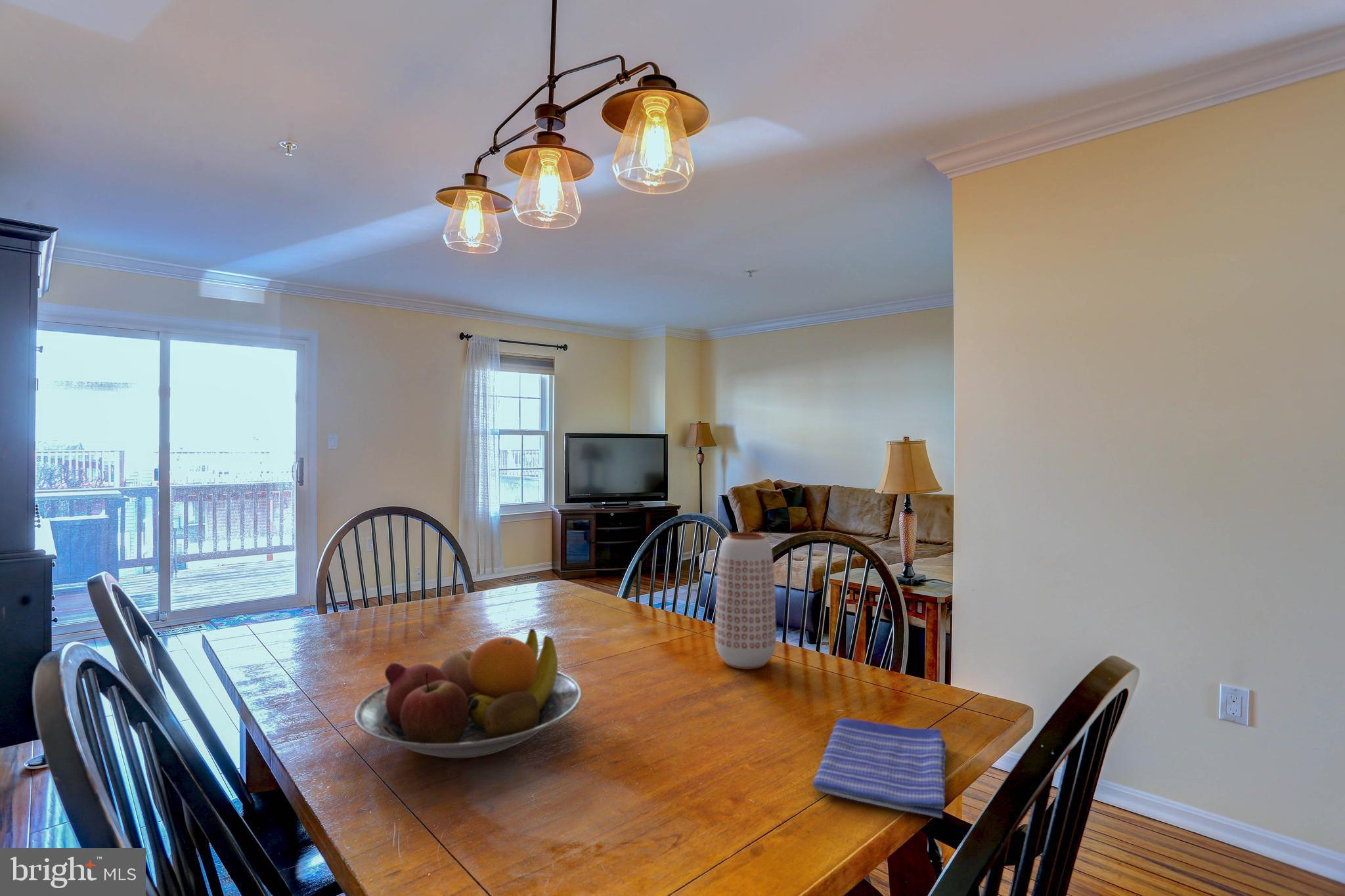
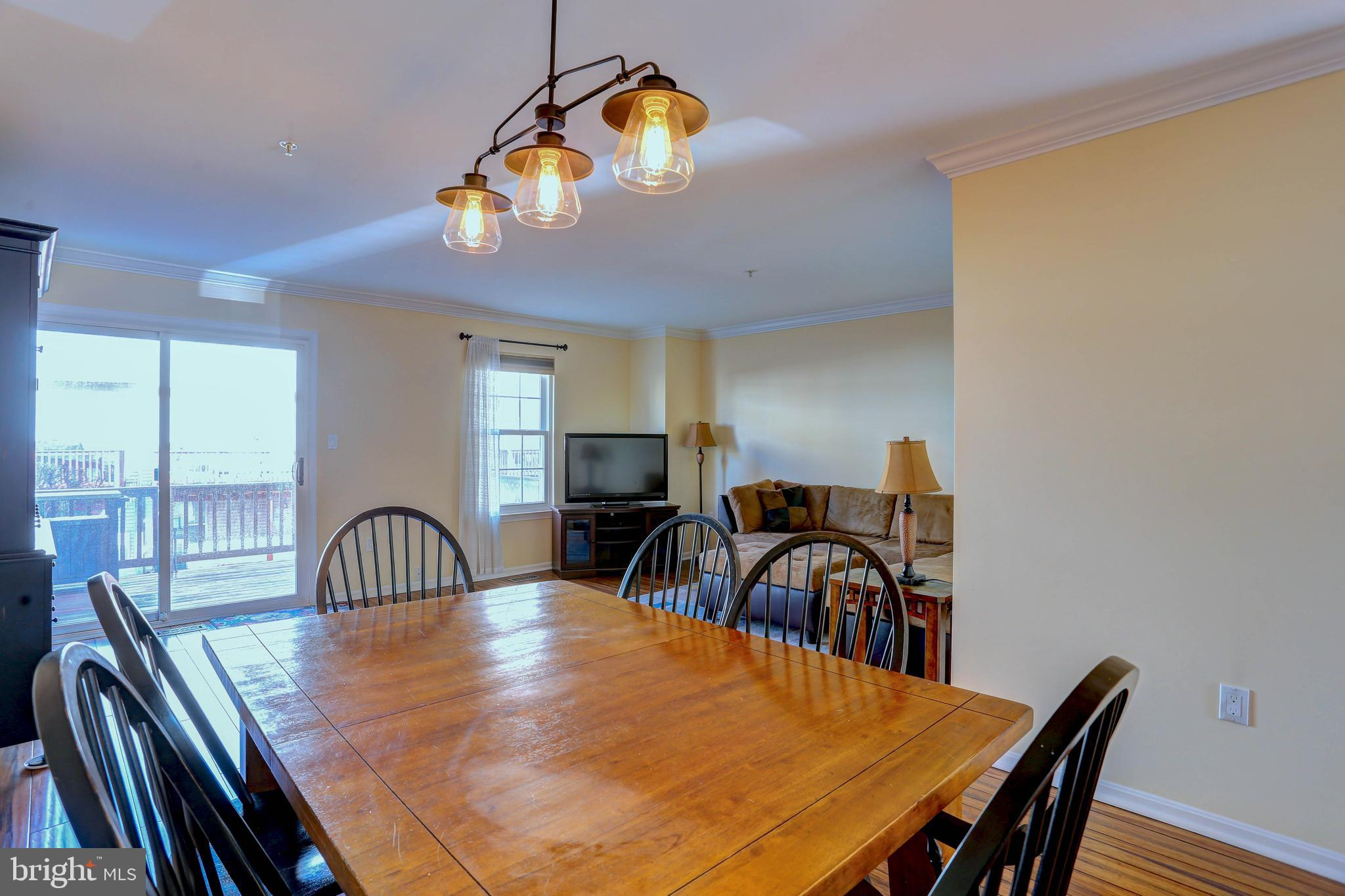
- dish towel (883, 758)
- planter (745, 599)
- fruit bowl (474, 689)
